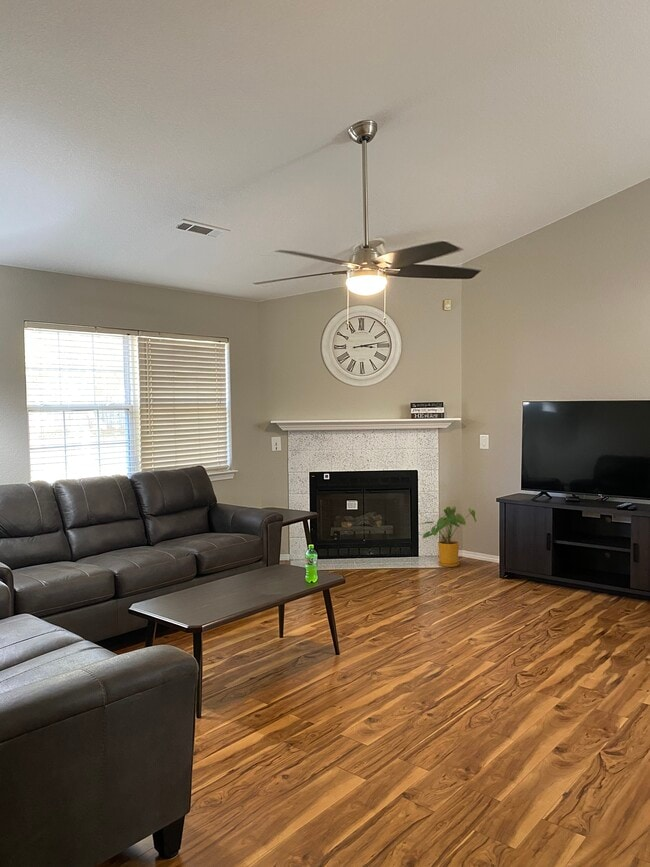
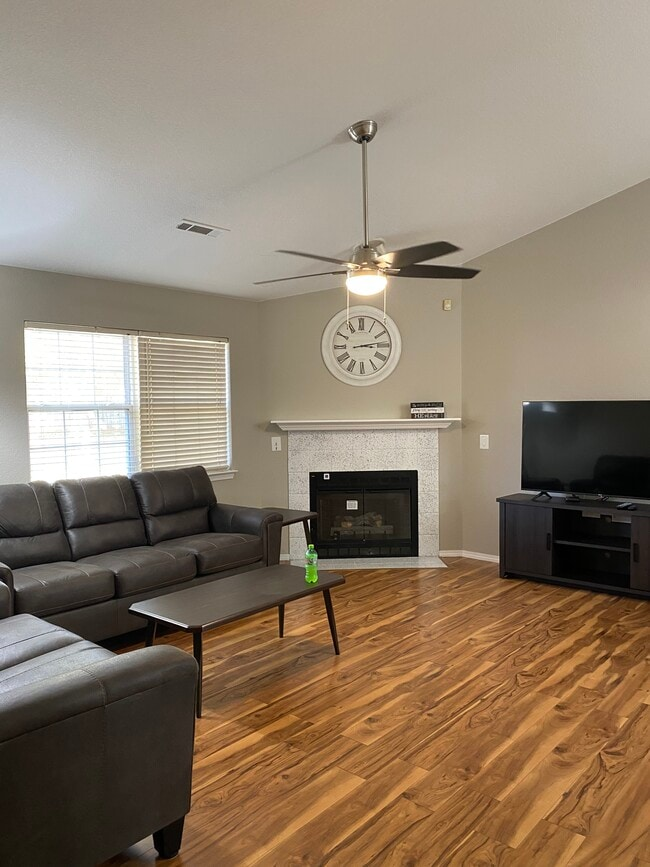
- house plant (448, 536)
